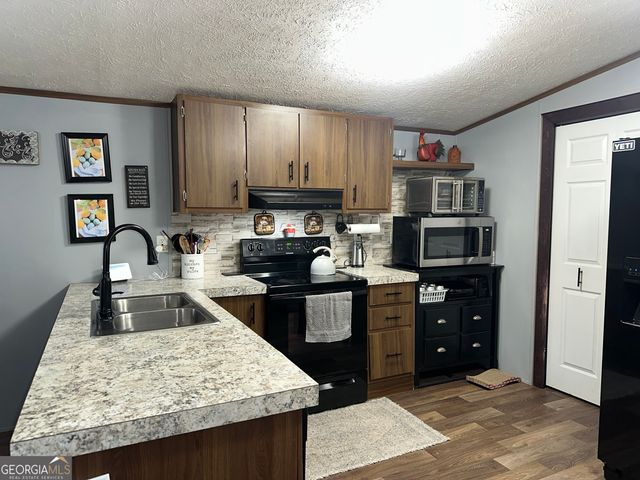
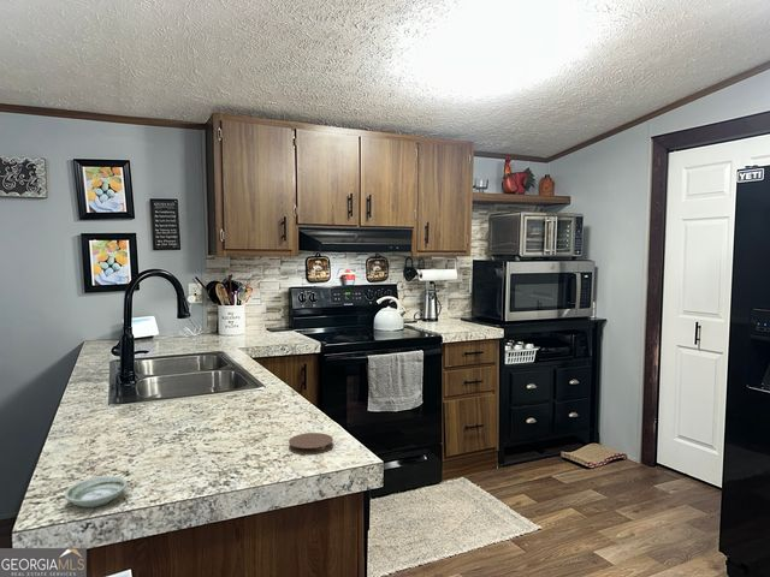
+ saucer (96, 493)
+ coaster (310, 442)
